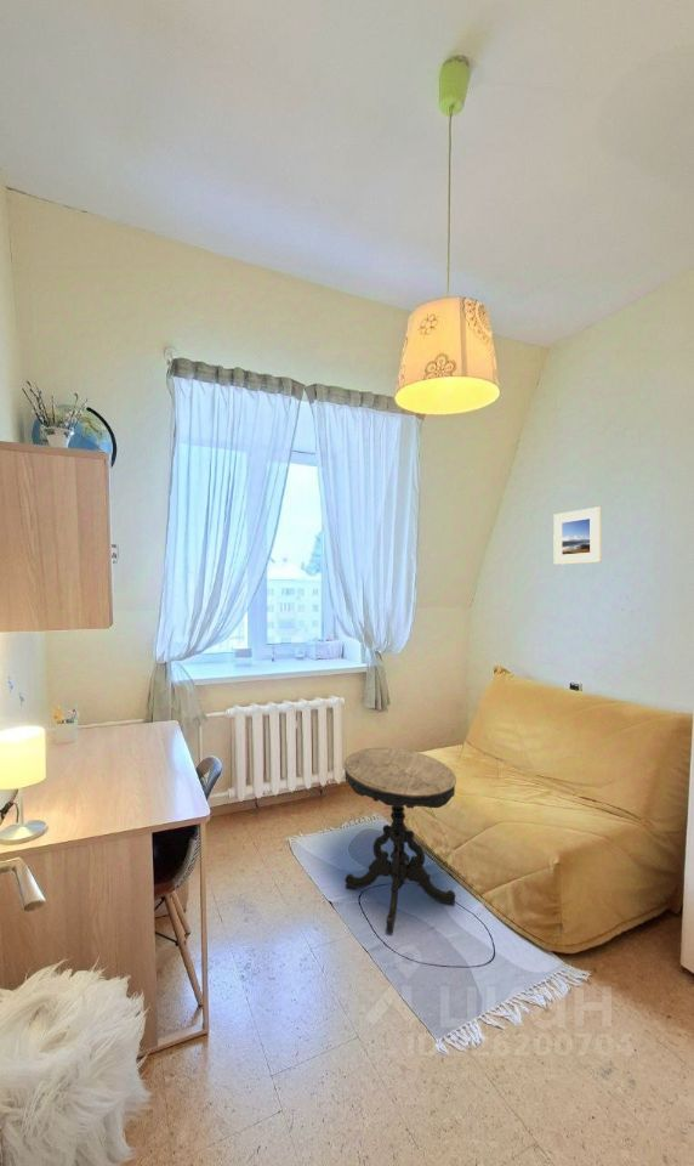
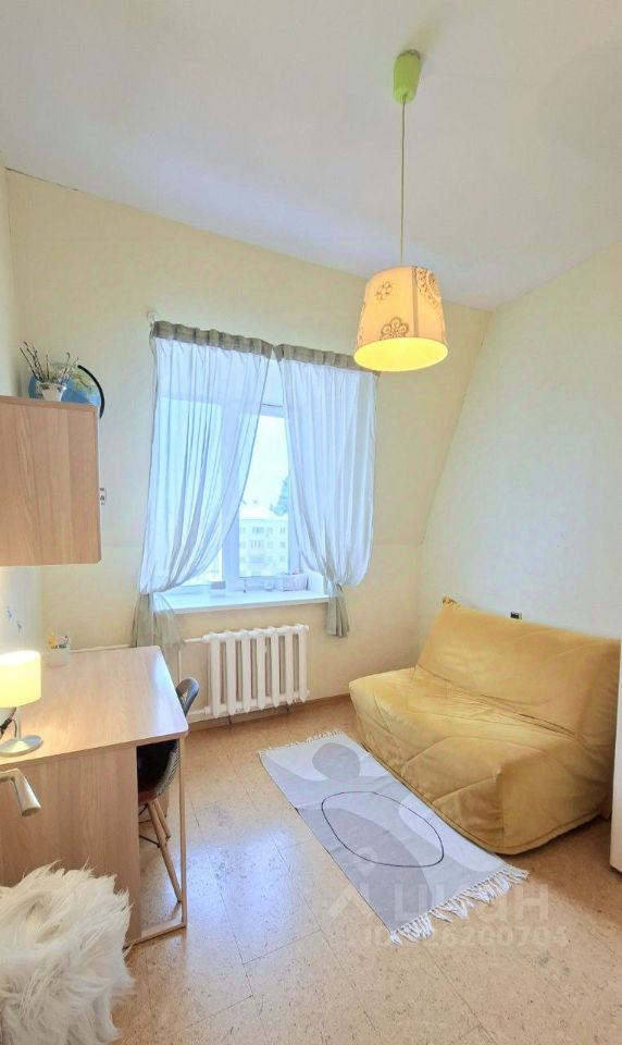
- side table (398, 830)
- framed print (576, 537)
